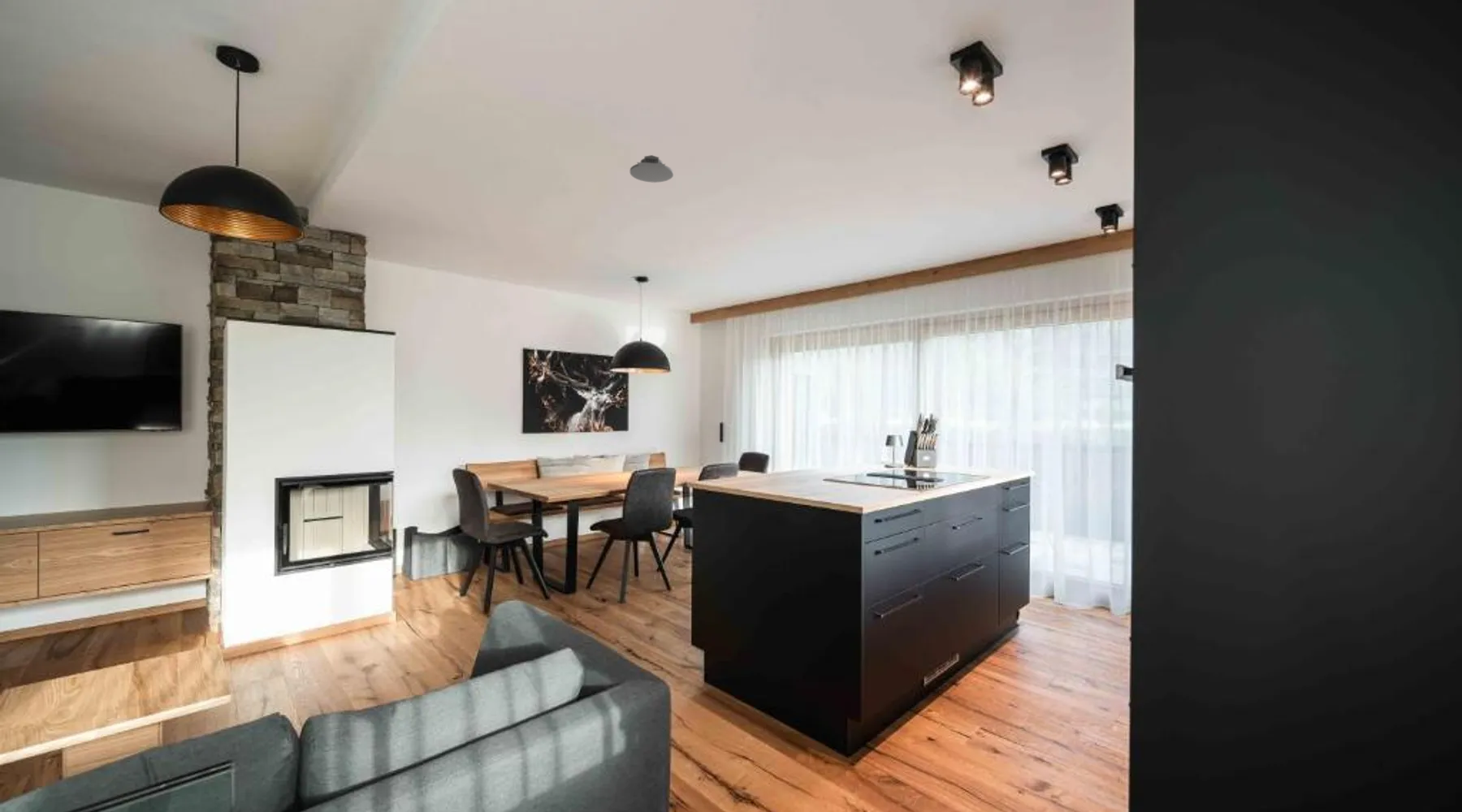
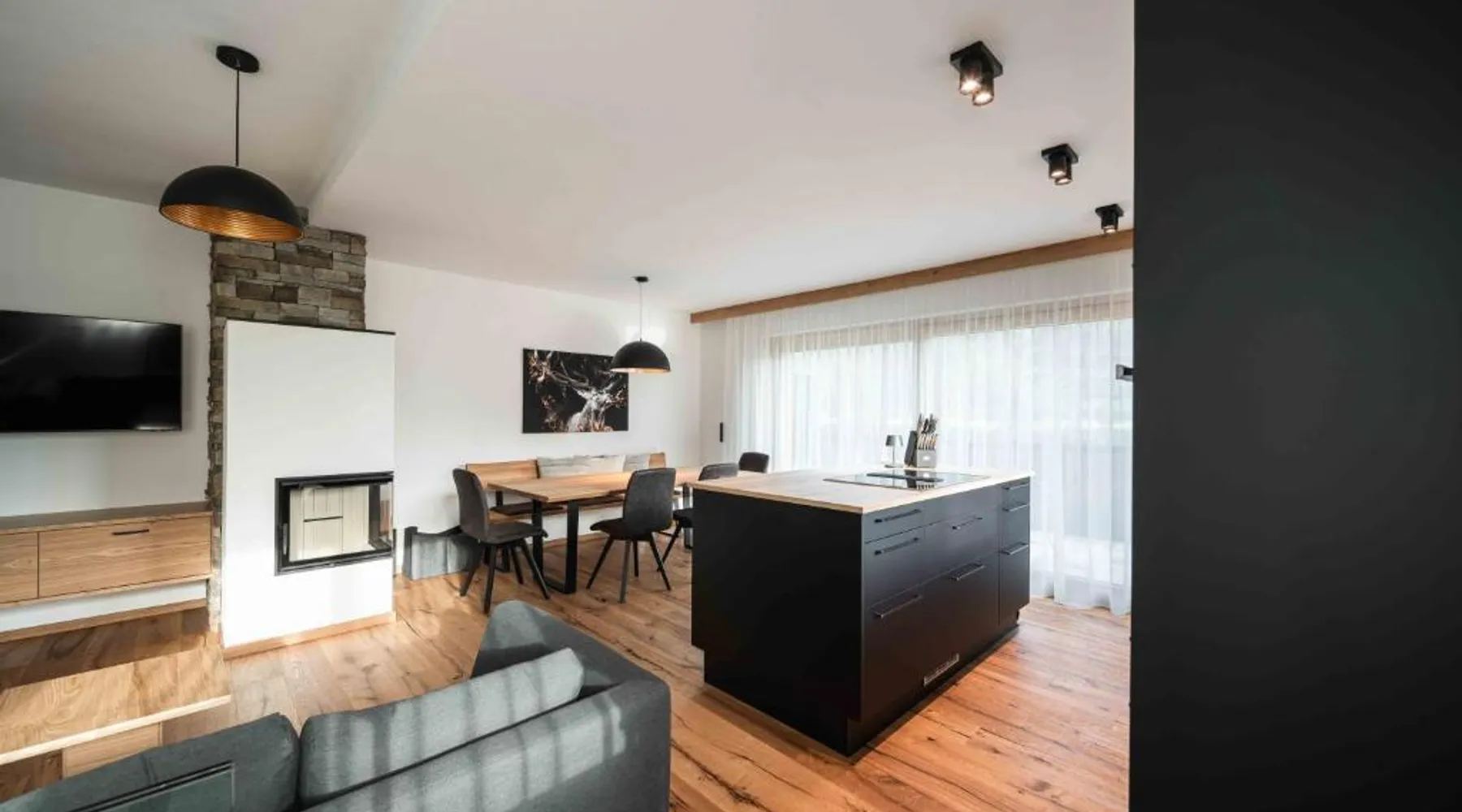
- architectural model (651, 164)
